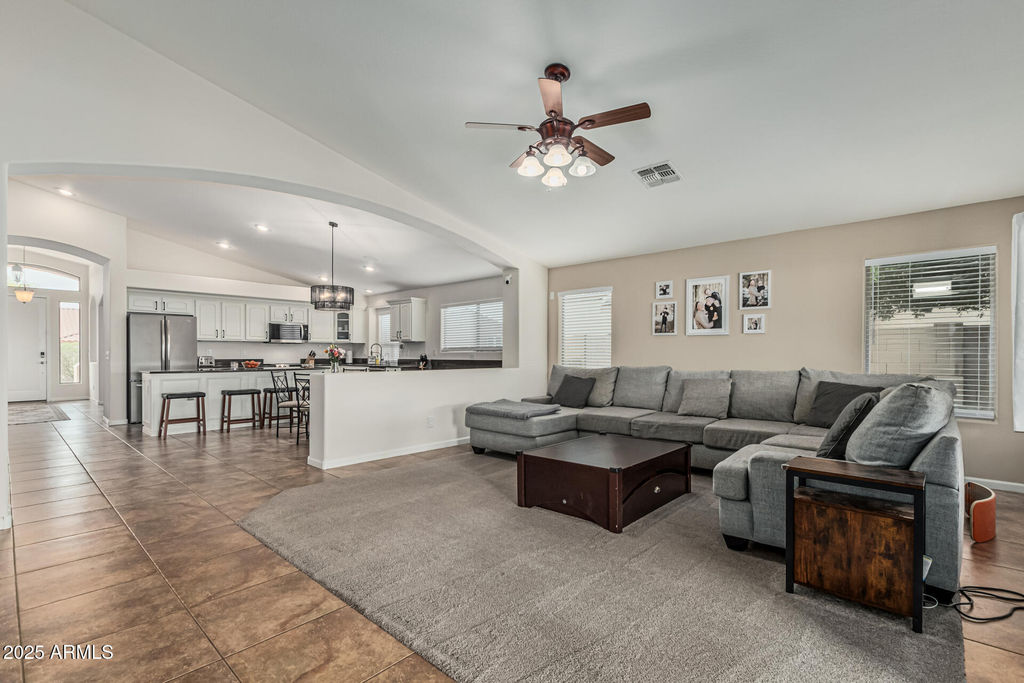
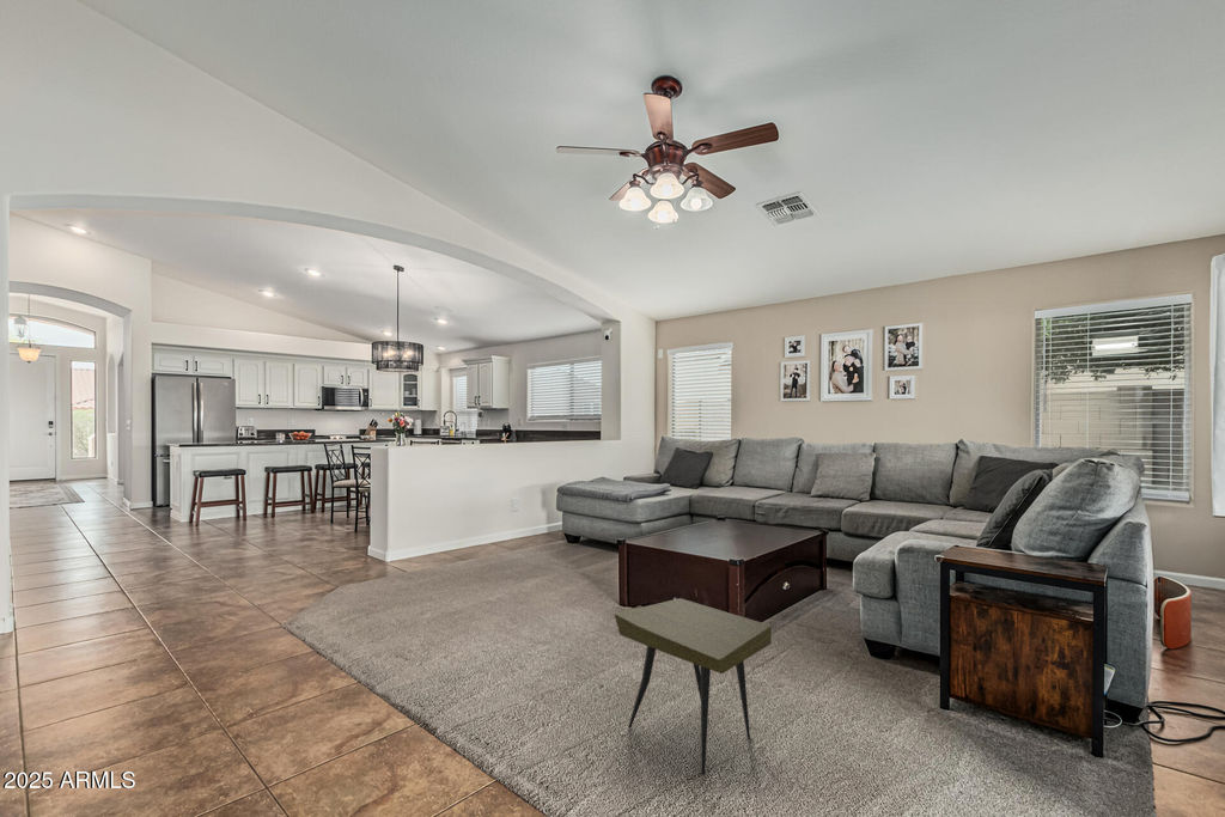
+ side table (696, 679)
